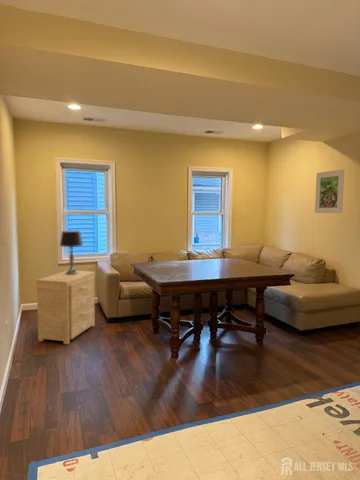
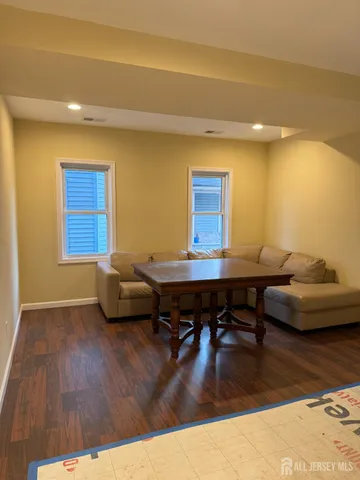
- side table (70, 304)
- table lamp (71, 252)
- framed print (328, 192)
